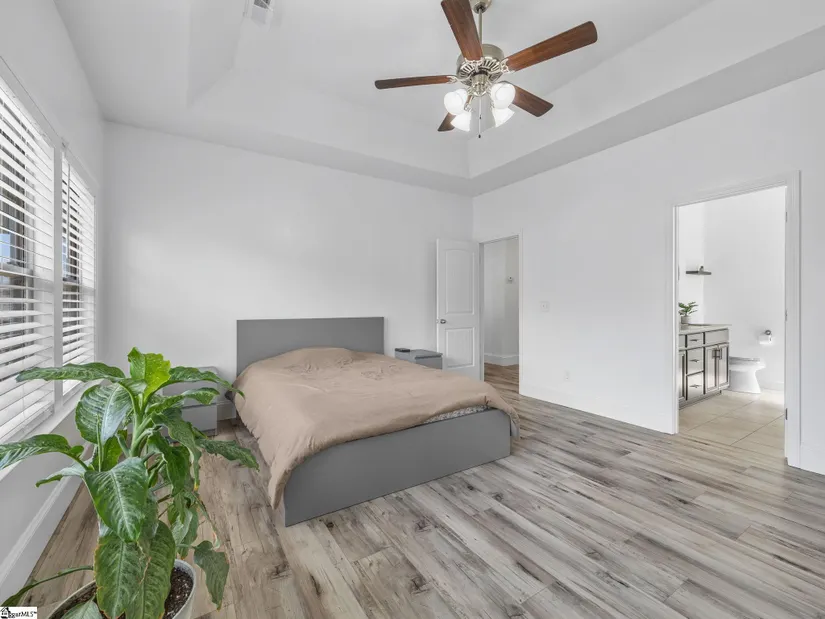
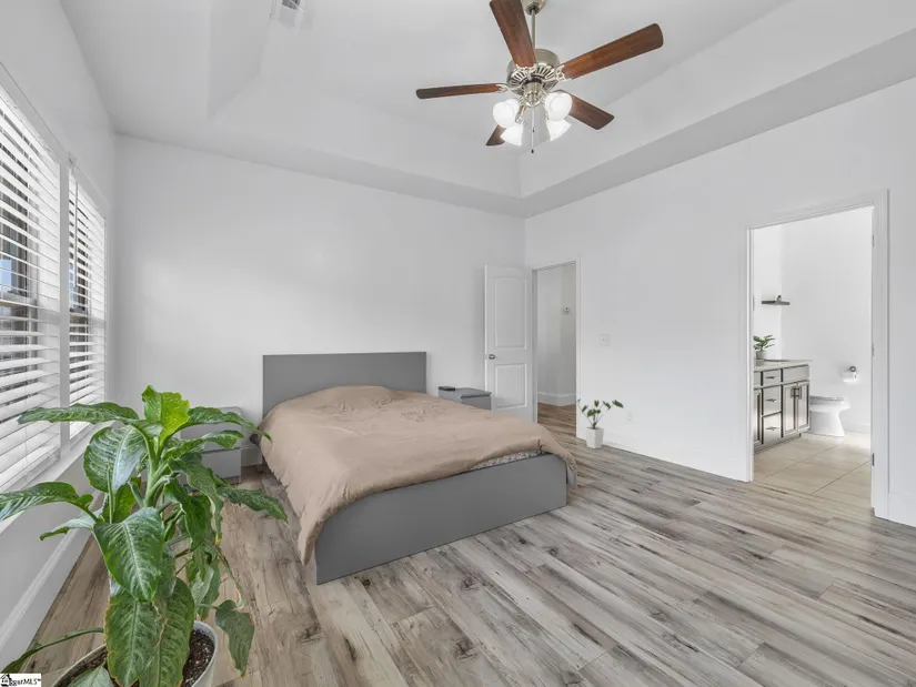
+ house plant (596, 423)
